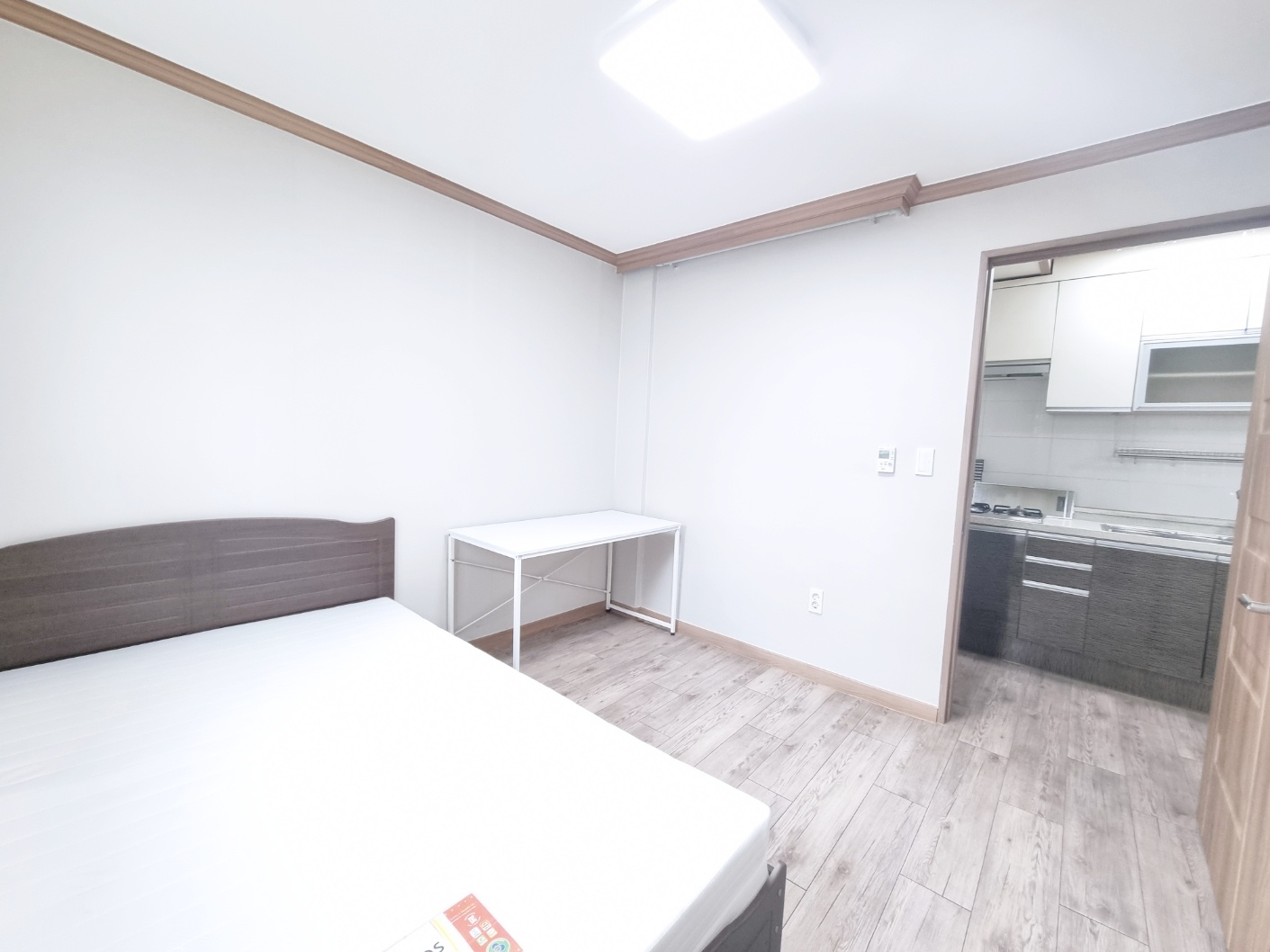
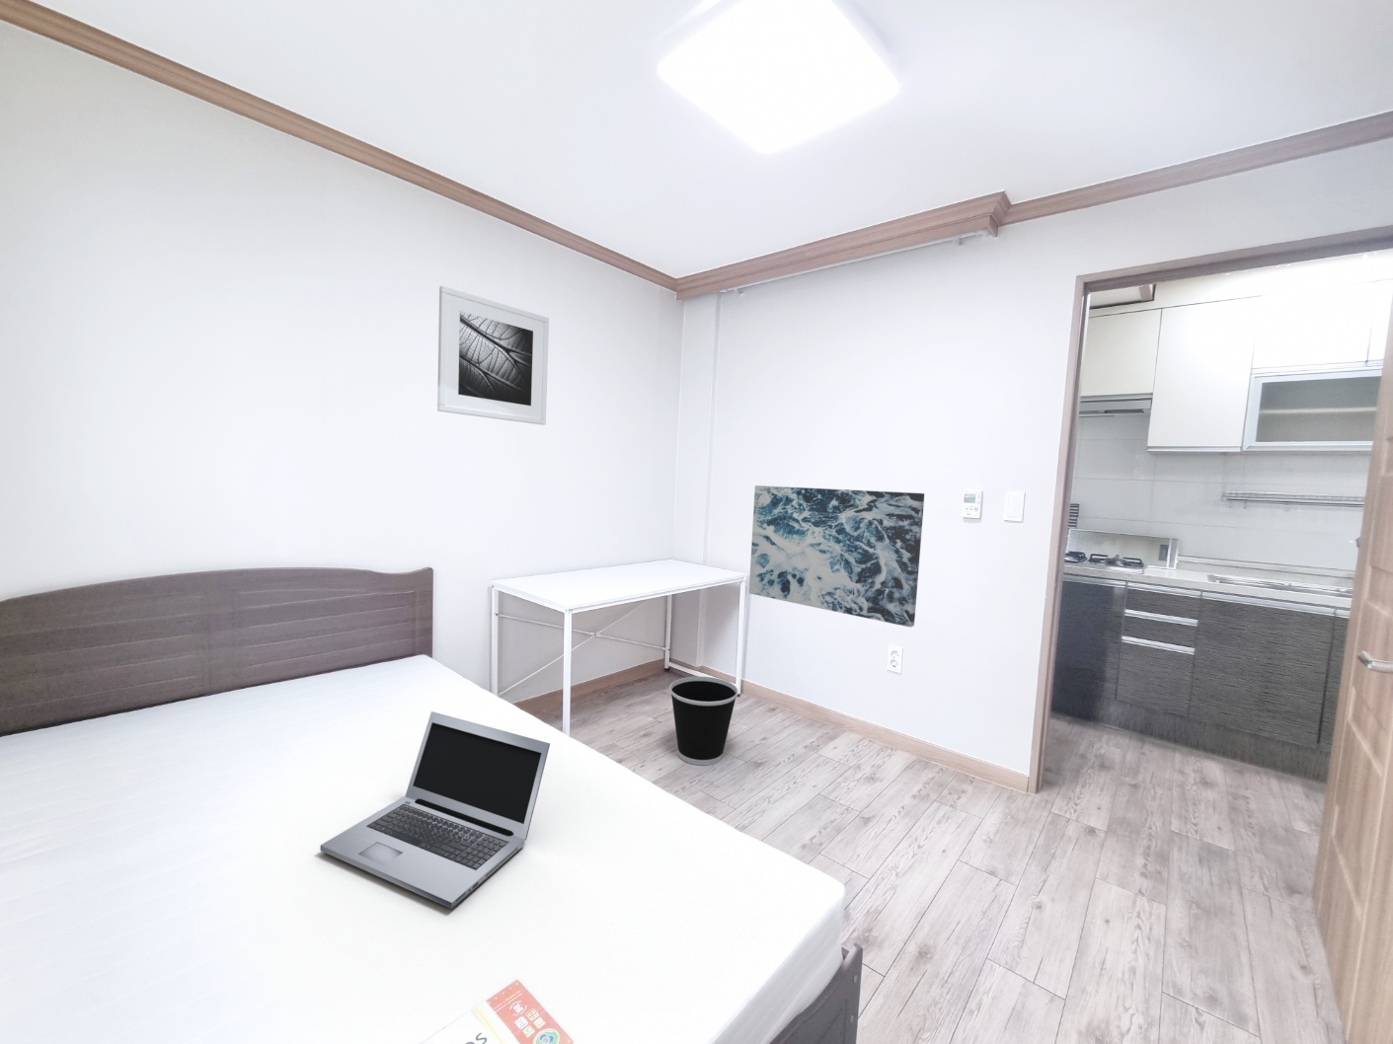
+ laptop (440, 795)
+ wall art (826, 548)
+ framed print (497, 361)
+ wastebasket (702, 720)
